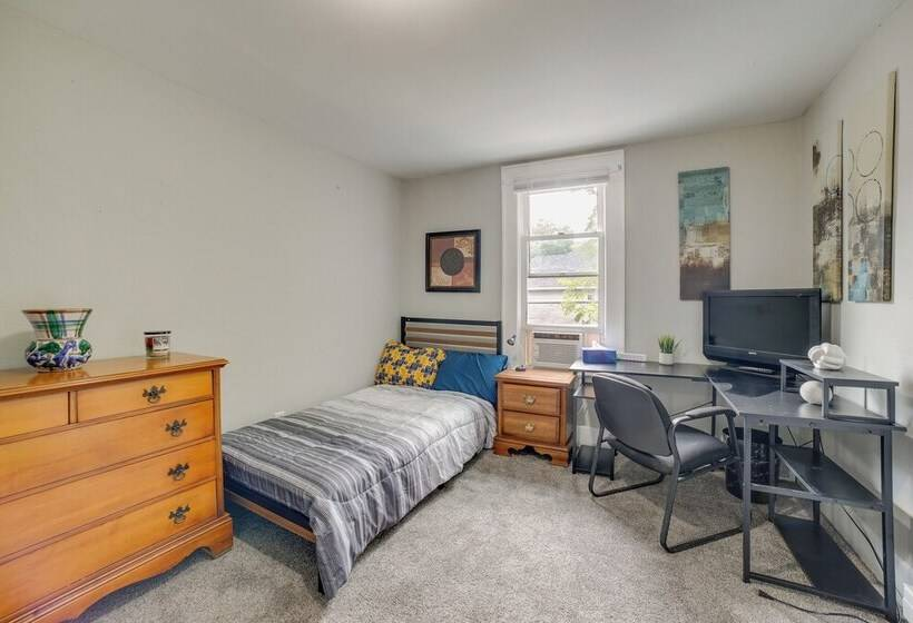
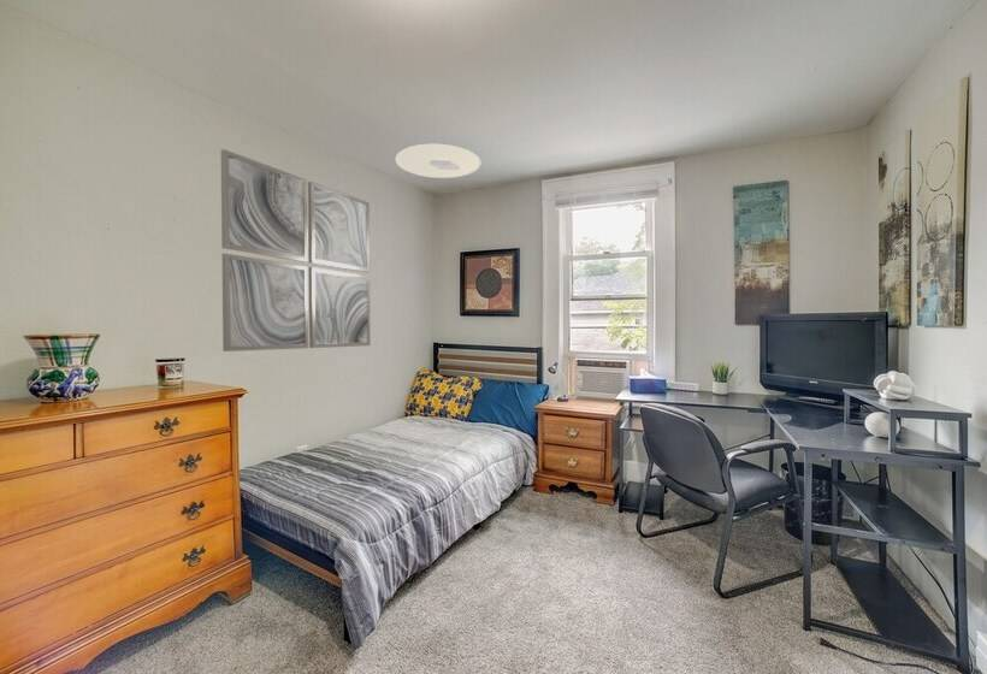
+ wall art (307, 266)
+ ceiling light (438, 158)
